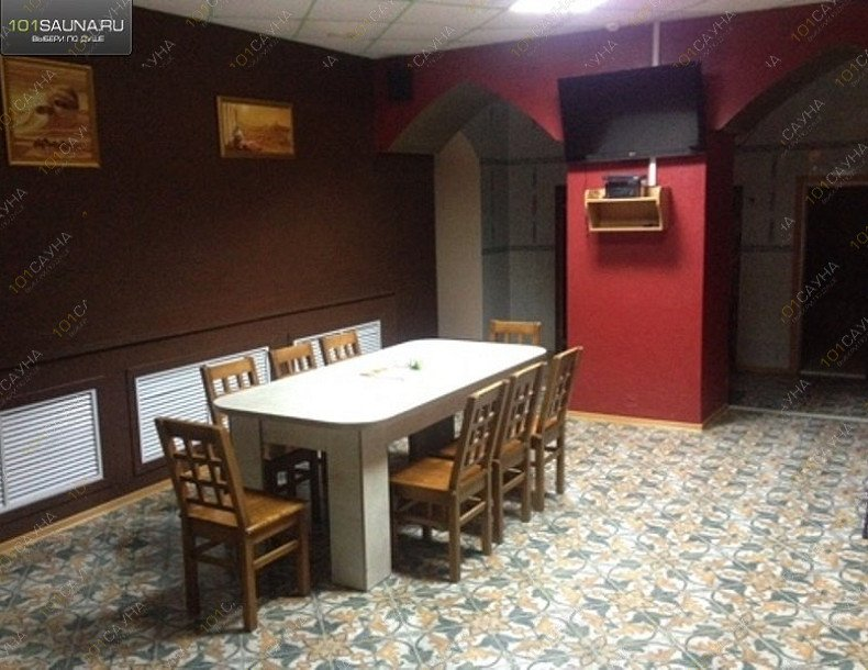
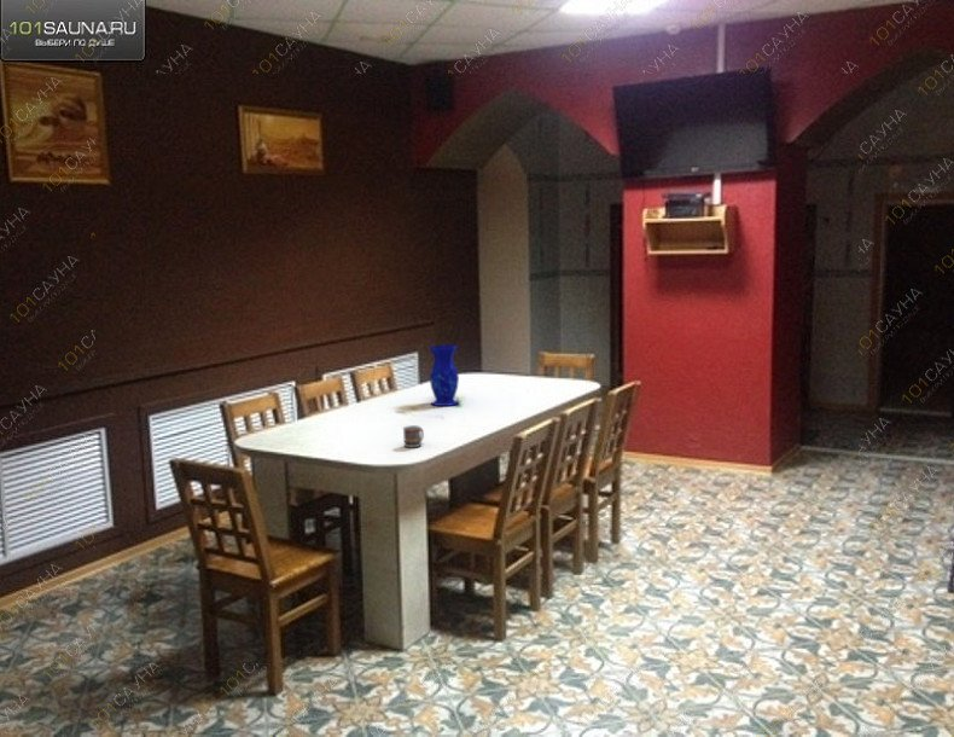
+ vase (443, 375)
+ cup (414, 435)
